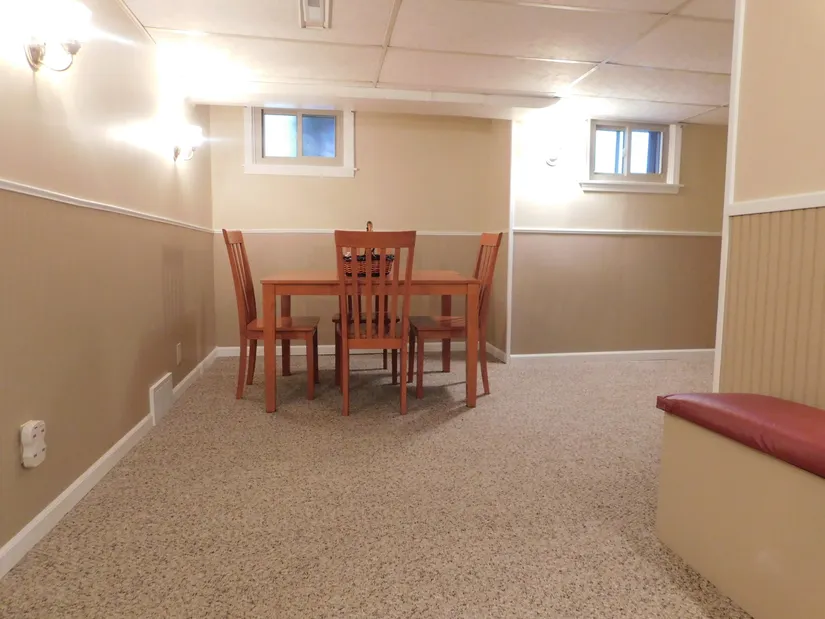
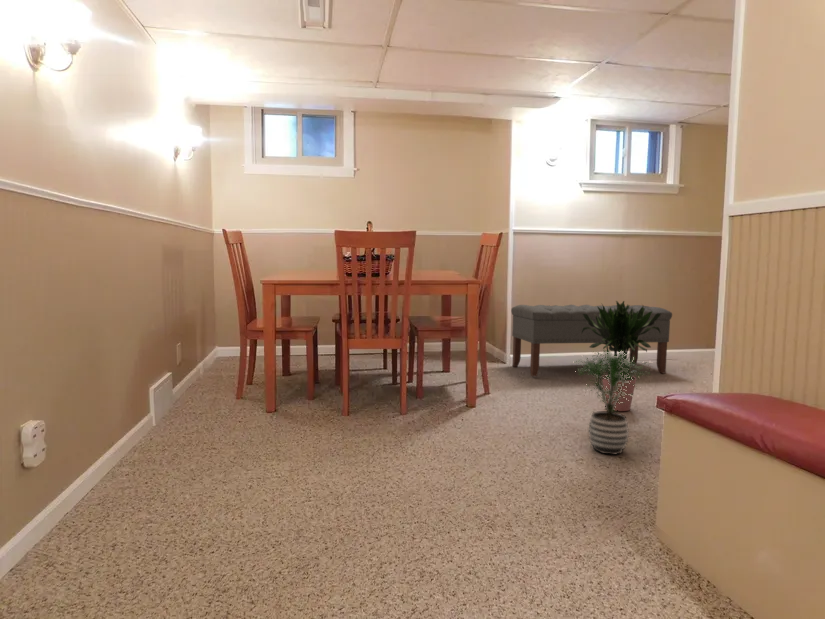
+ potted plant (614, 353)
+ bench (588, 338)
+ potted plant (608, 399)
